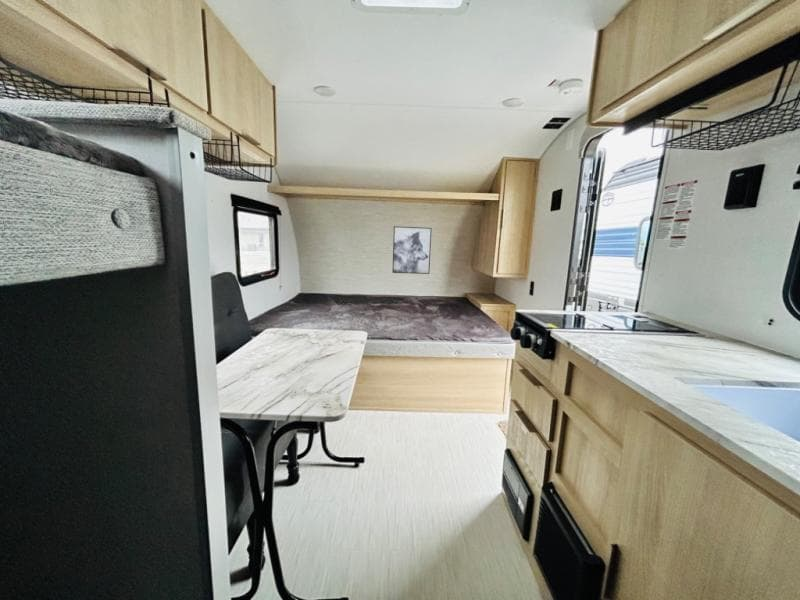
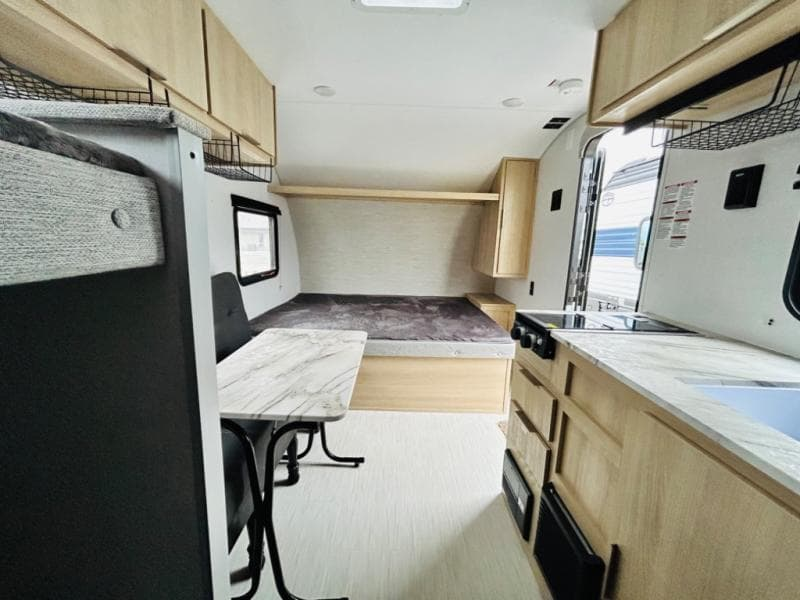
- wall art (411, 250)
